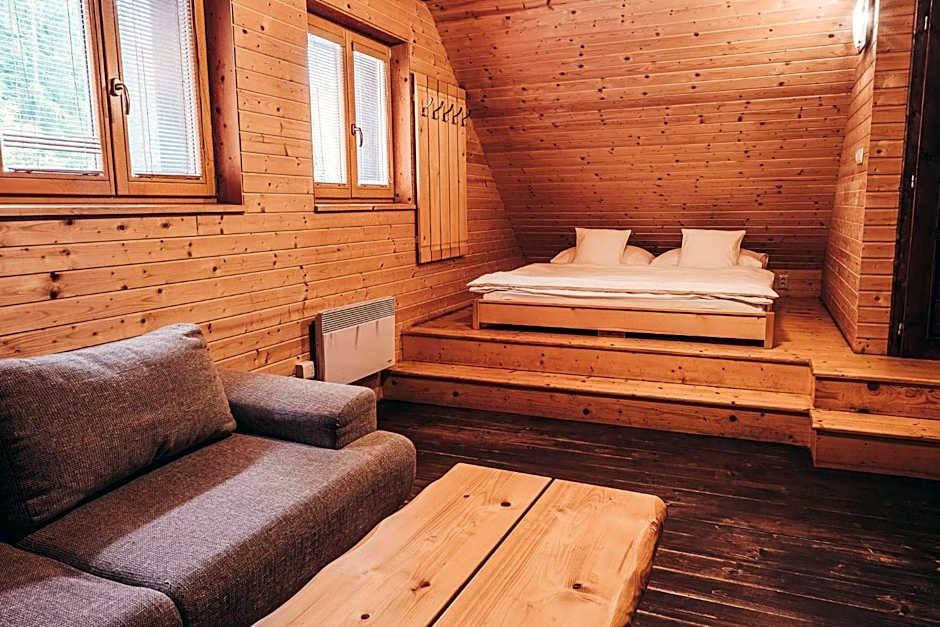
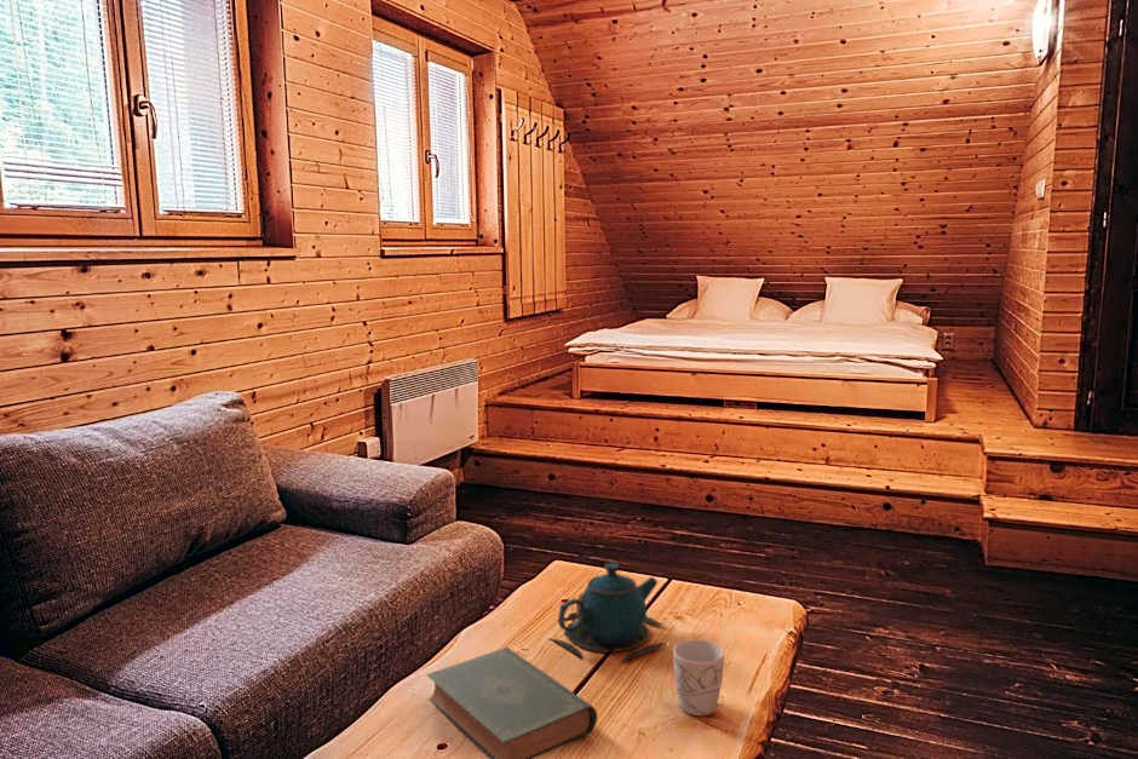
+ mug (692, 674)
+ teapot (607, 598)
+ book (508, 701)
